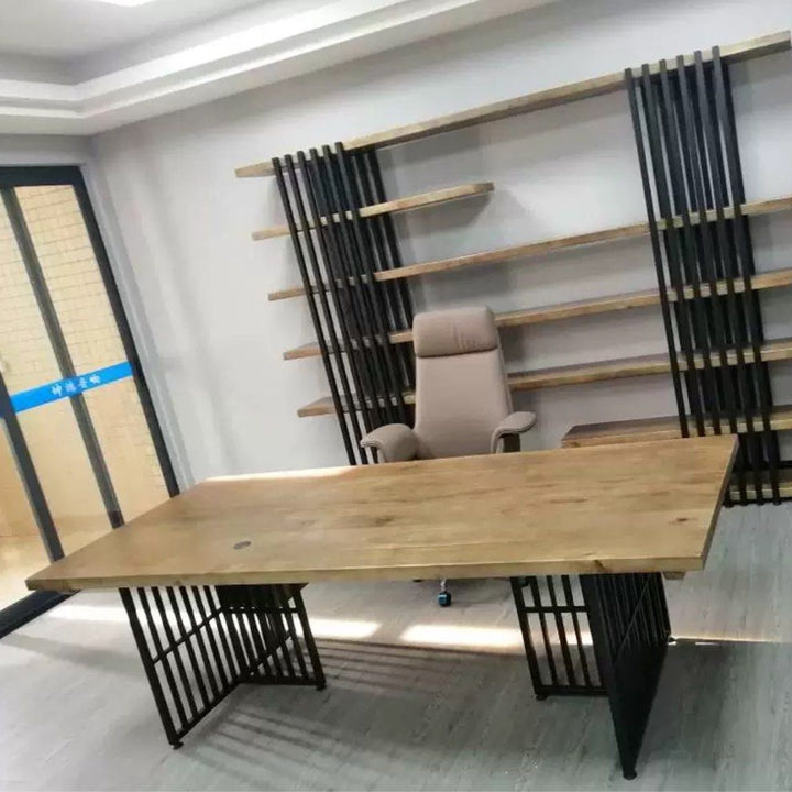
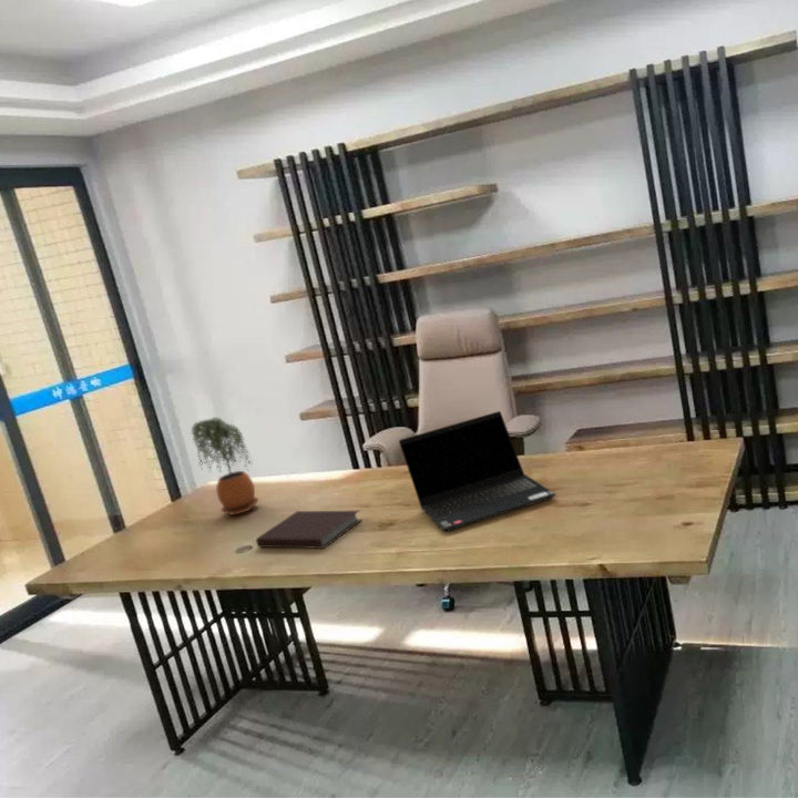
+ notebook (309, 529)
+ potted plant (226, 464)
+ laptop computer (473, 468)
